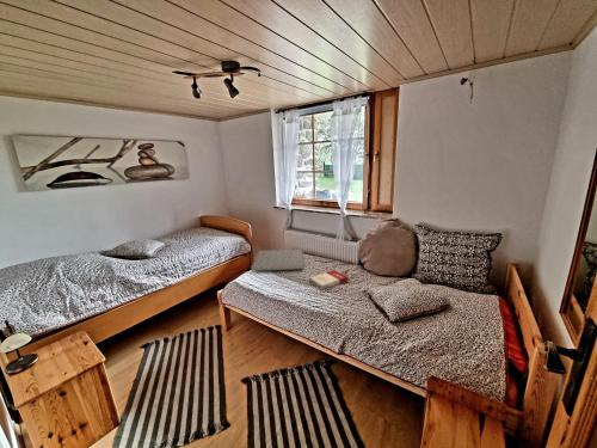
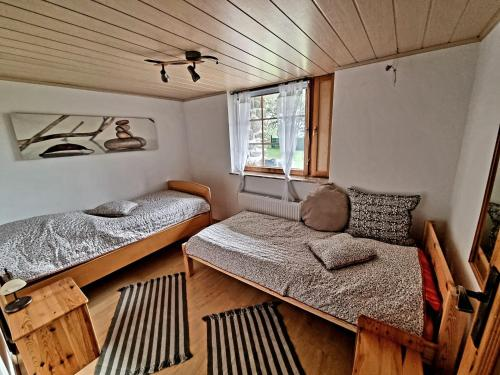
- cushion (278, 258)
- book (328, 278)
